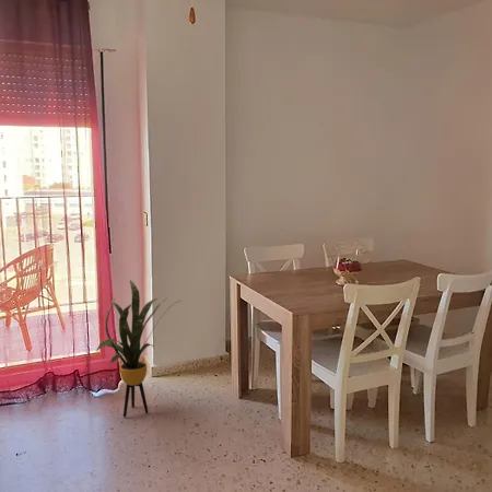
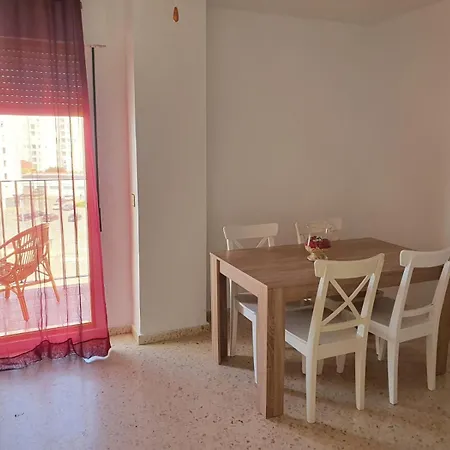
- house plant (138, 349)
